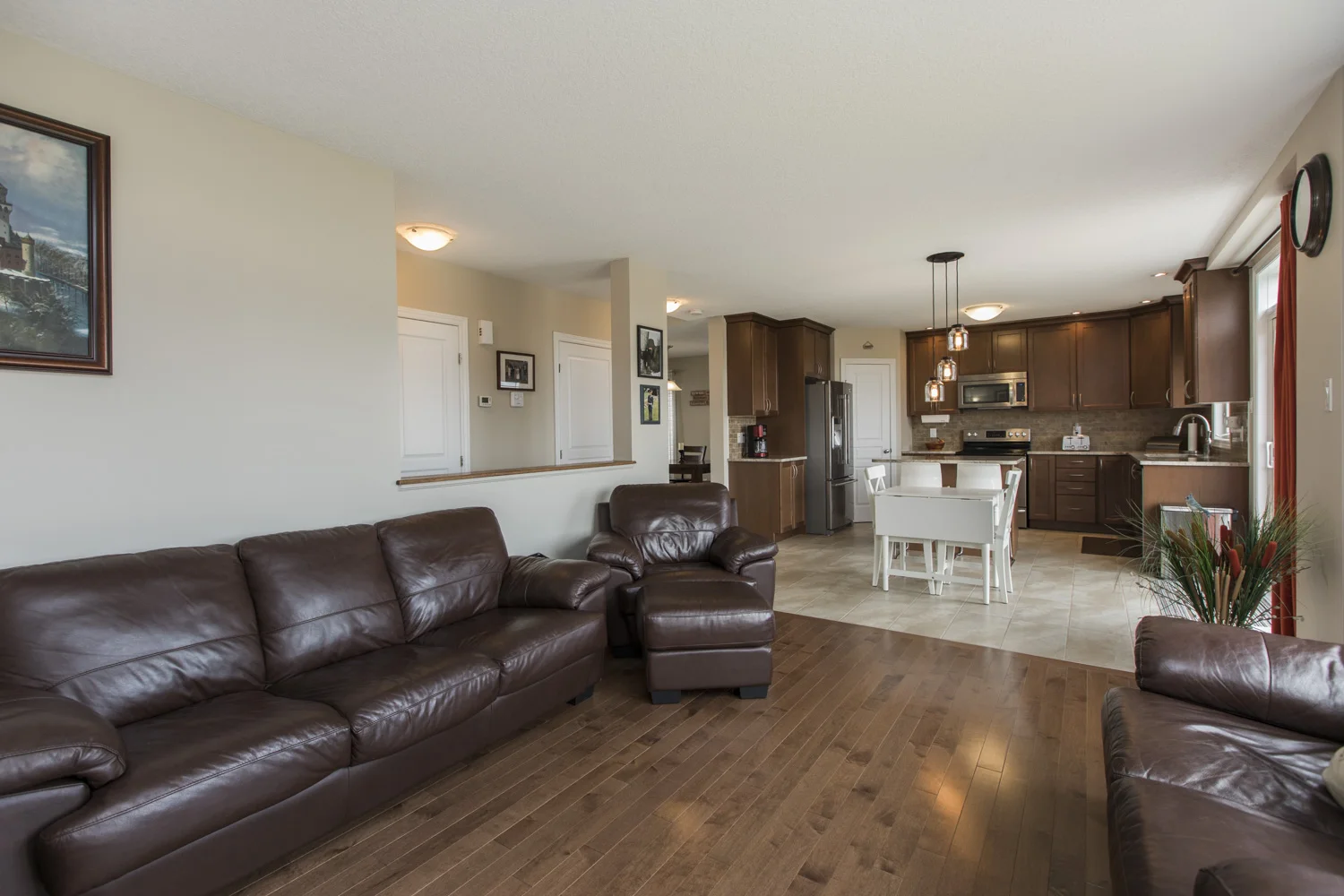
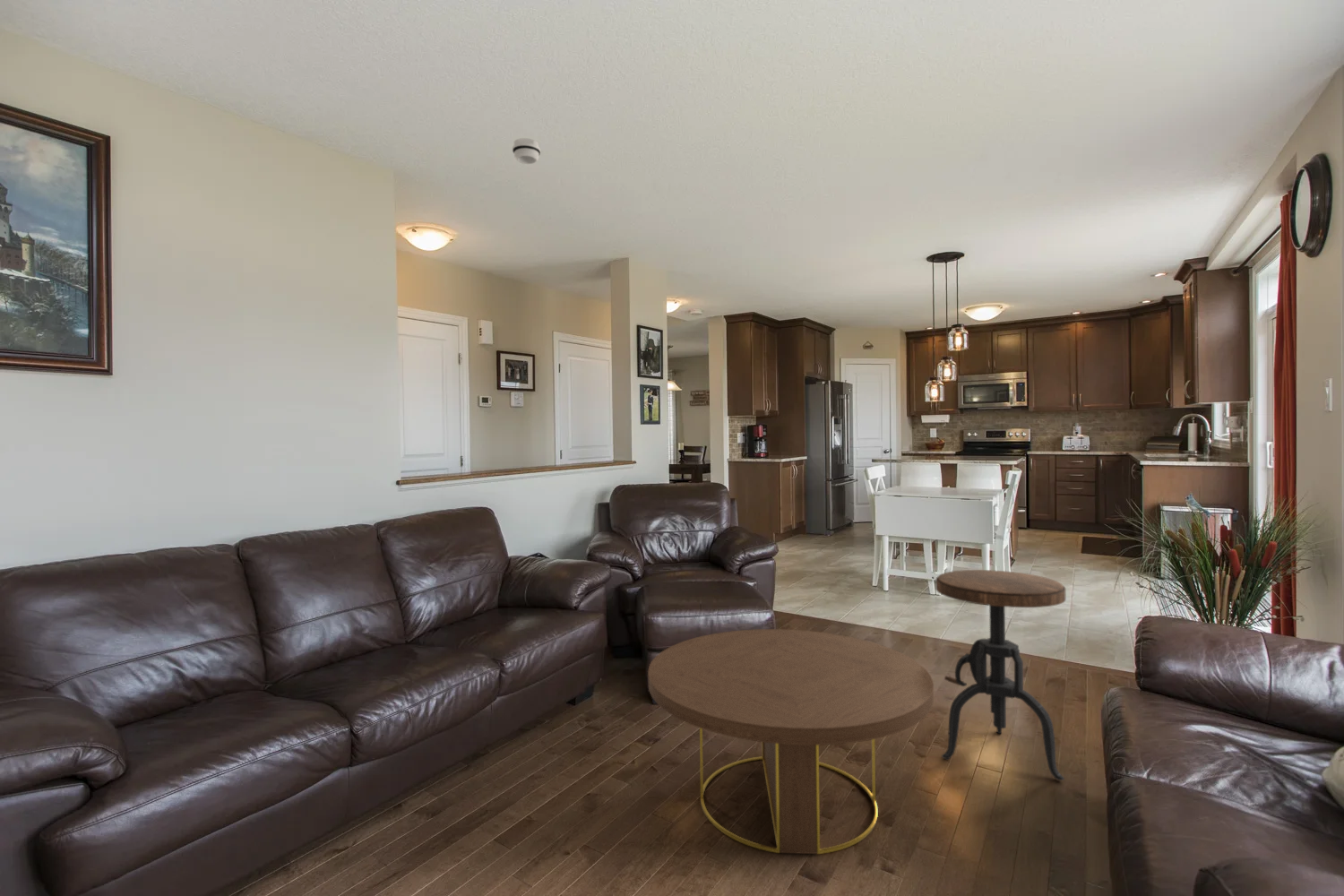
+ smoke detector (526, 151)
+ side table (1000, 668)
+ coffee table (786, 734)
